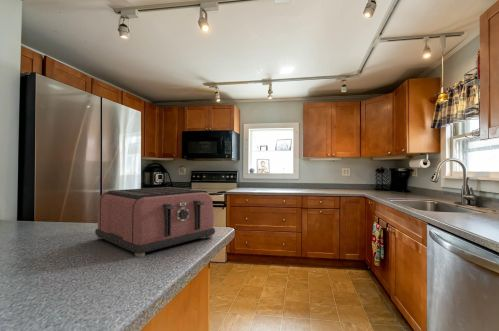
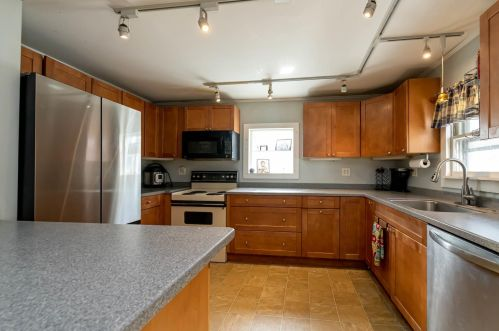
- toaster (158, 214)
